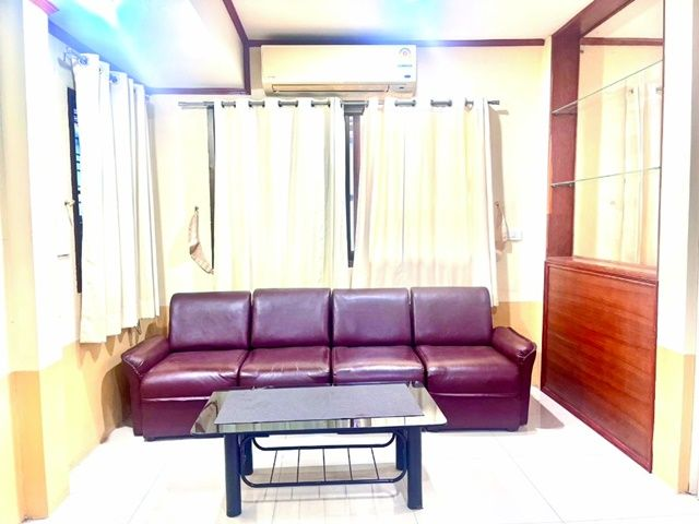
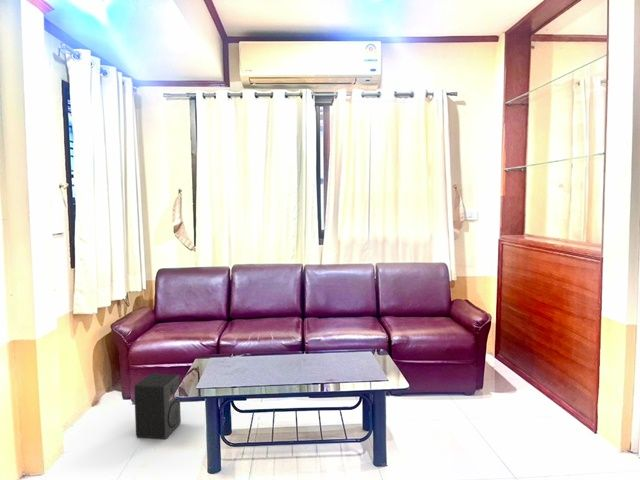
+ speaker (159, 405)
